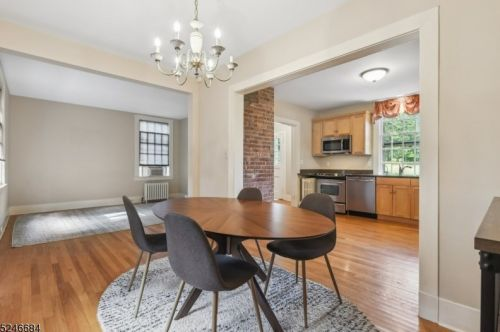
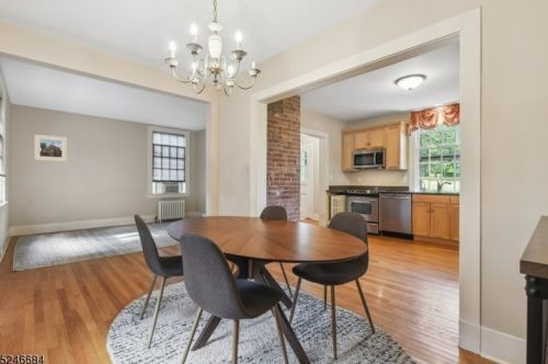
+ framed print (50, 148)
